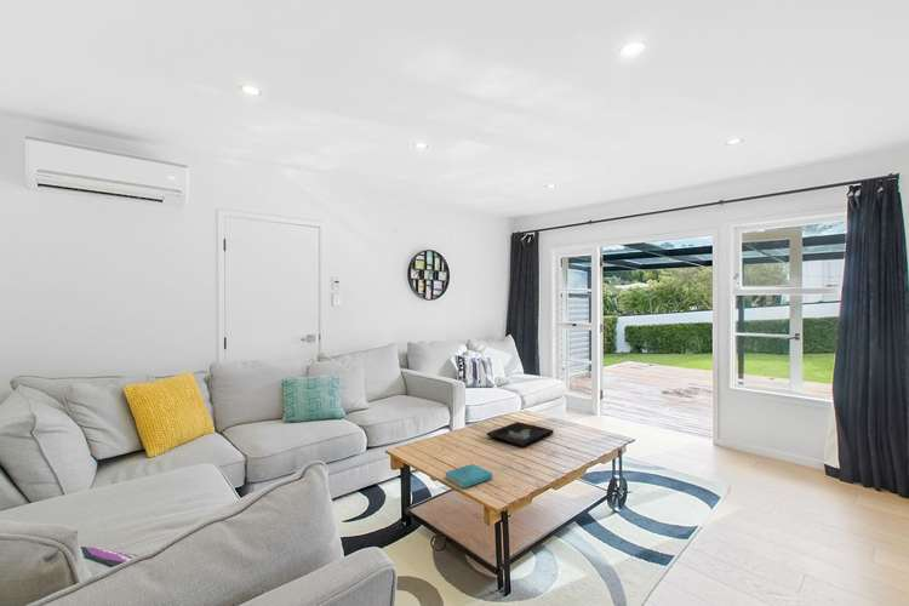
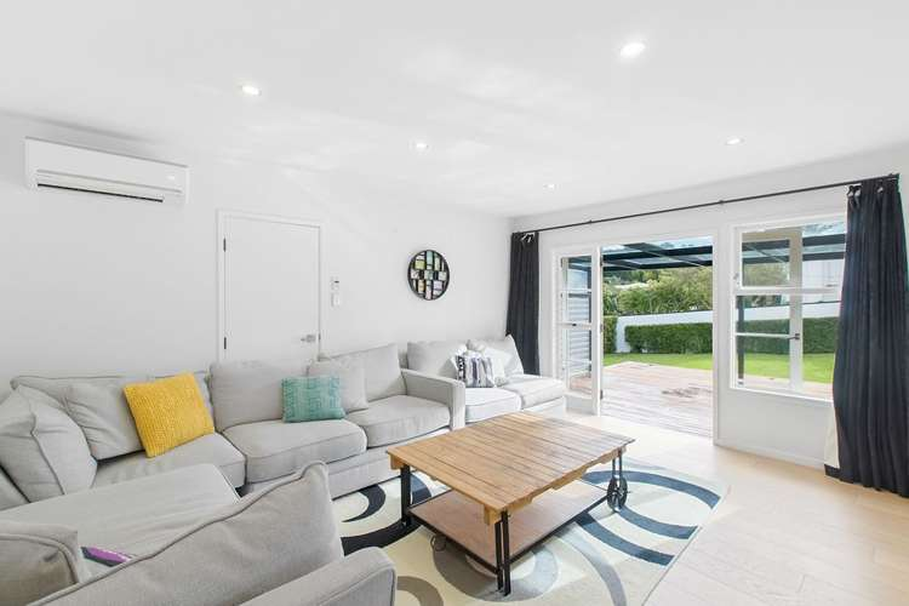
- book (468, 475)
- decorative tray (520, 433)
